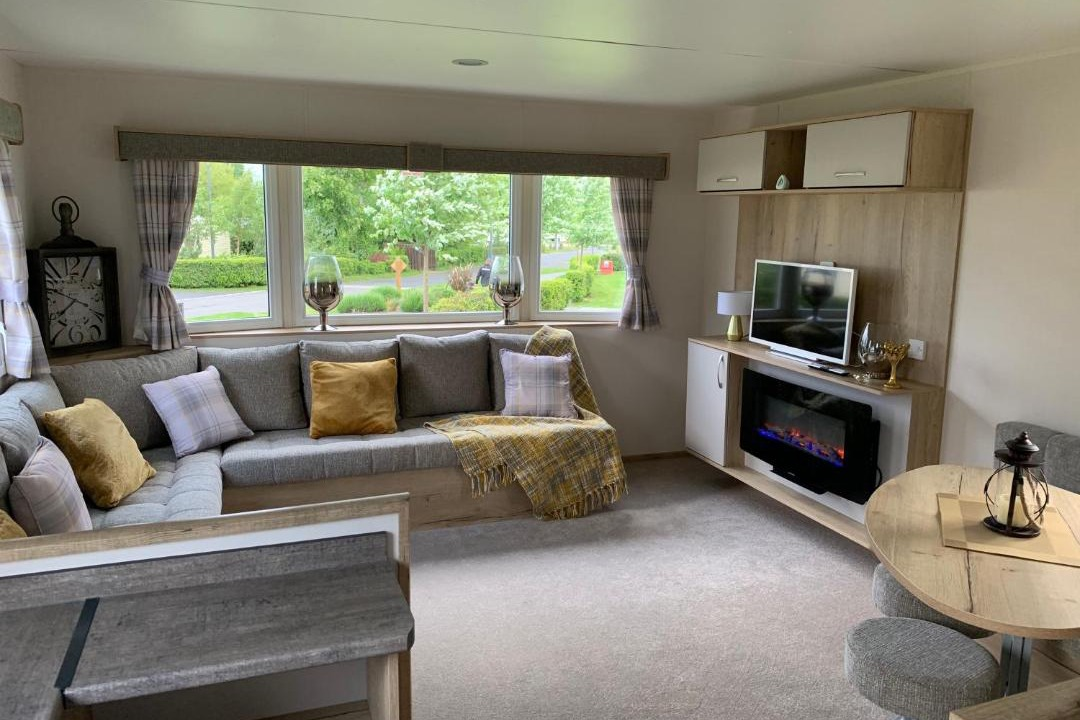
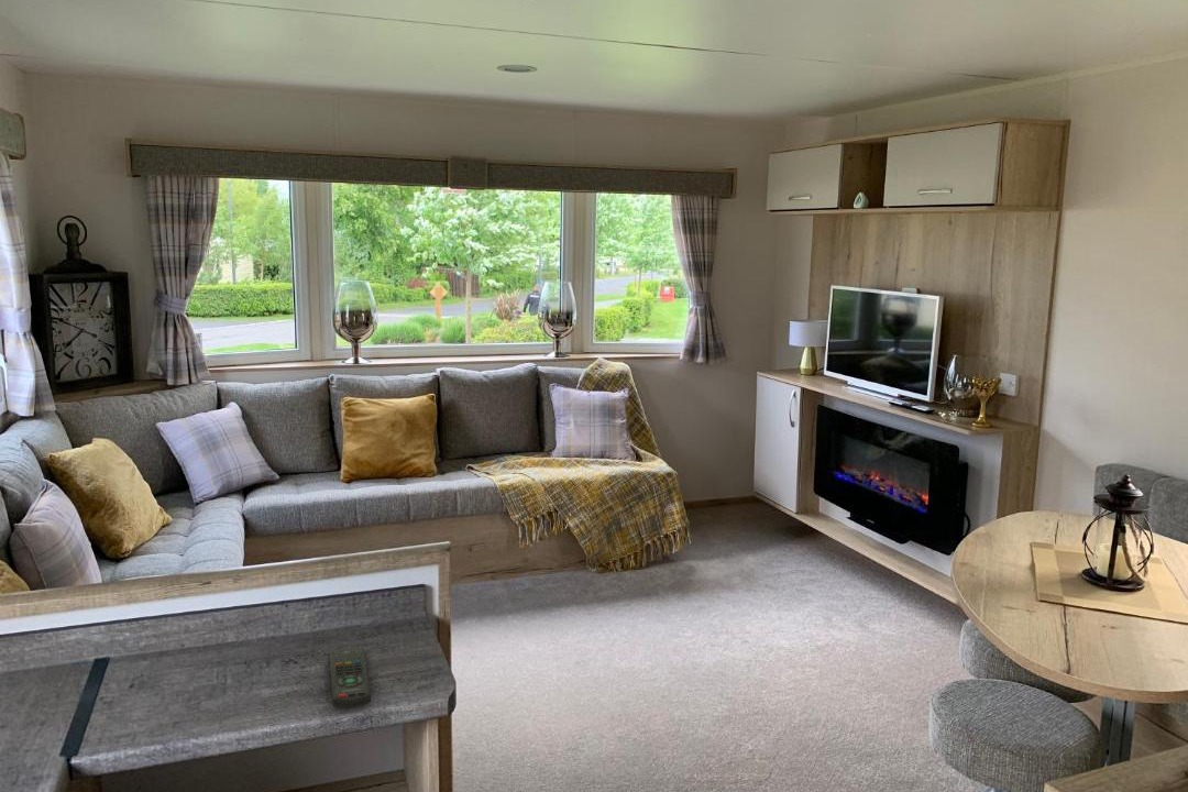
+ remote control (349, 675)
